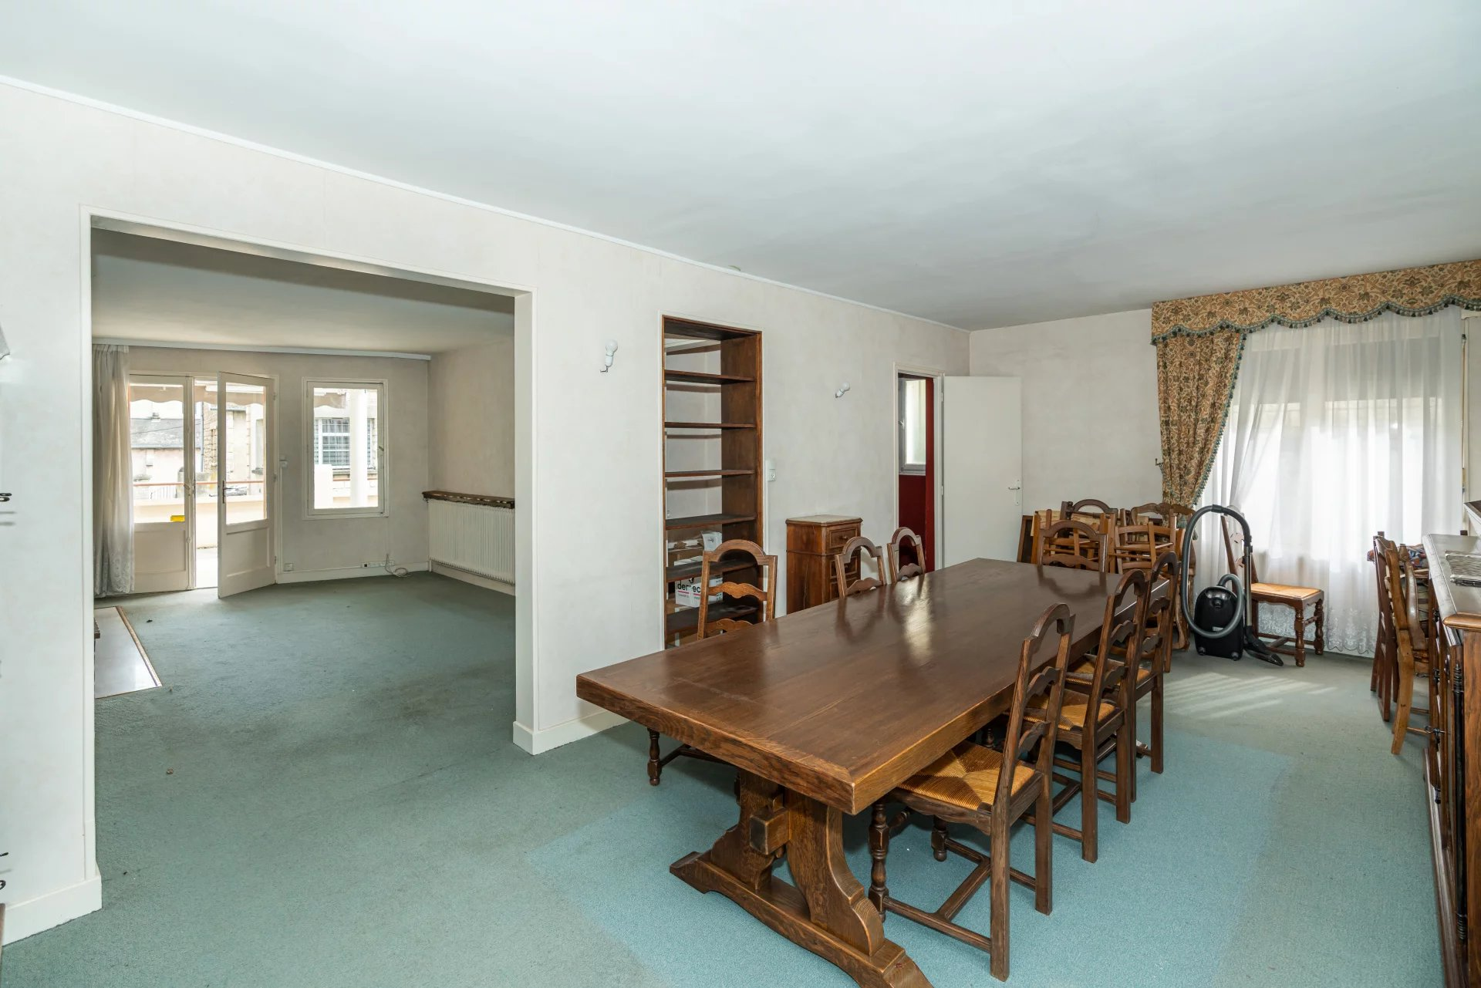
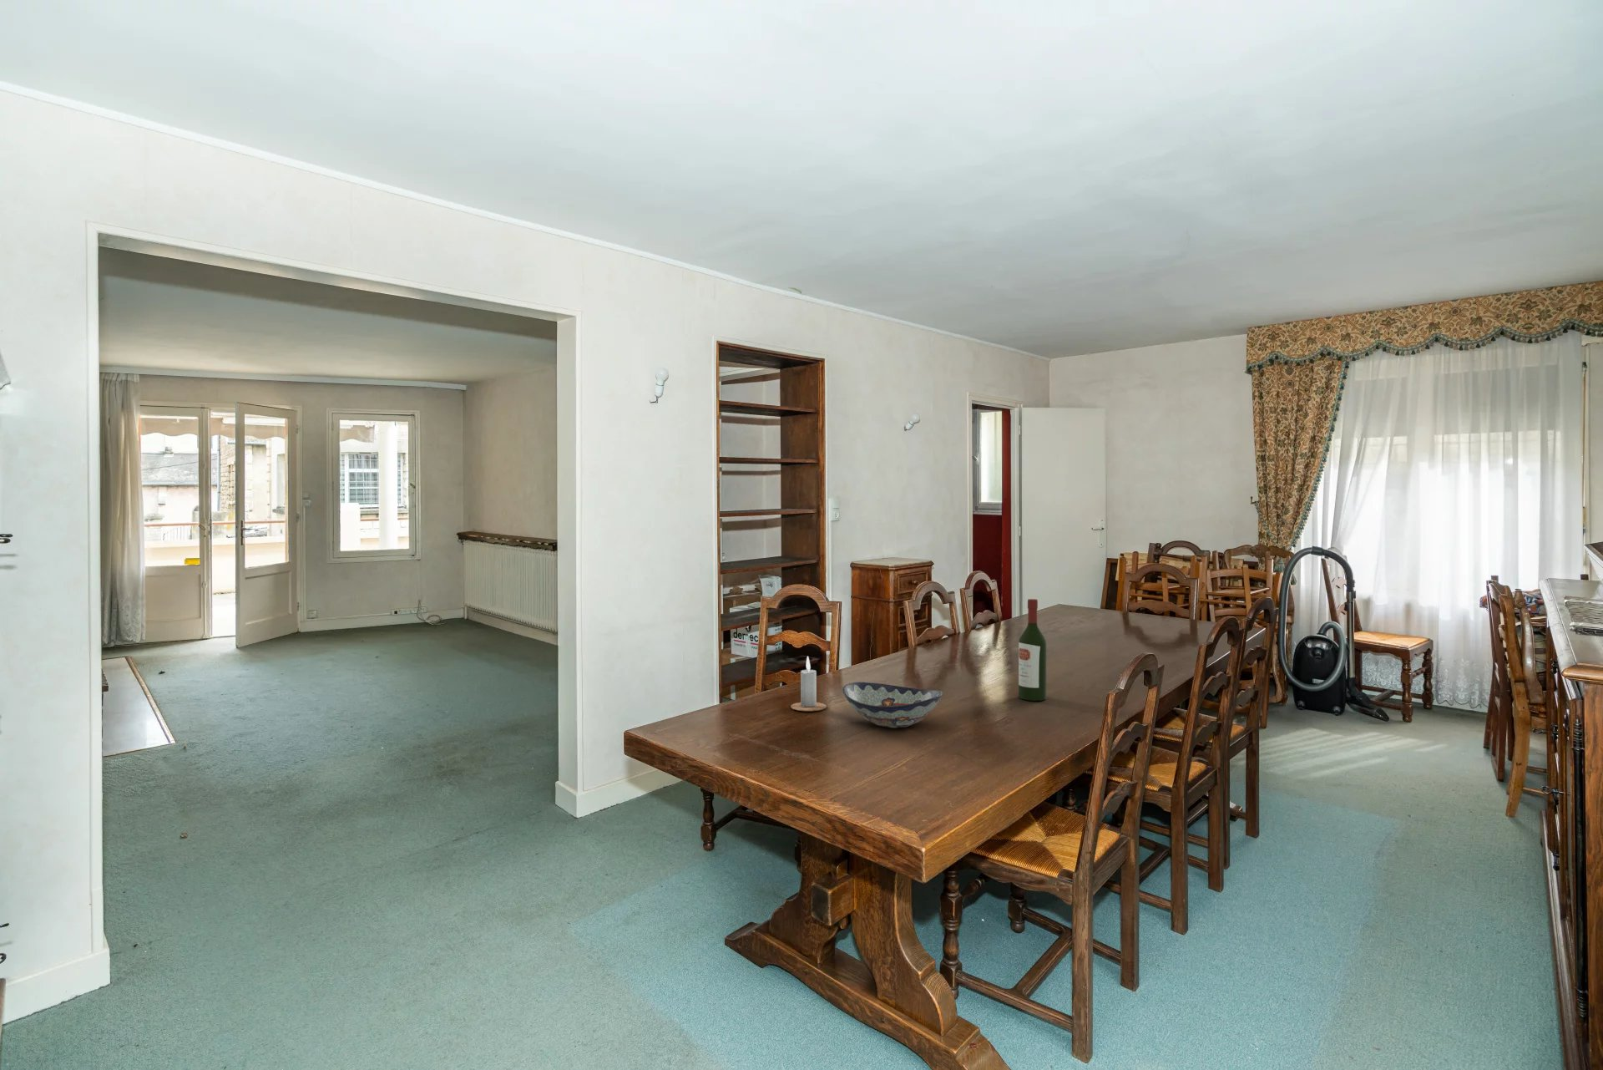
+ decorative bowl (892, 707)
+ wine bottle (1032, 648)
+ candle (808, 681)
